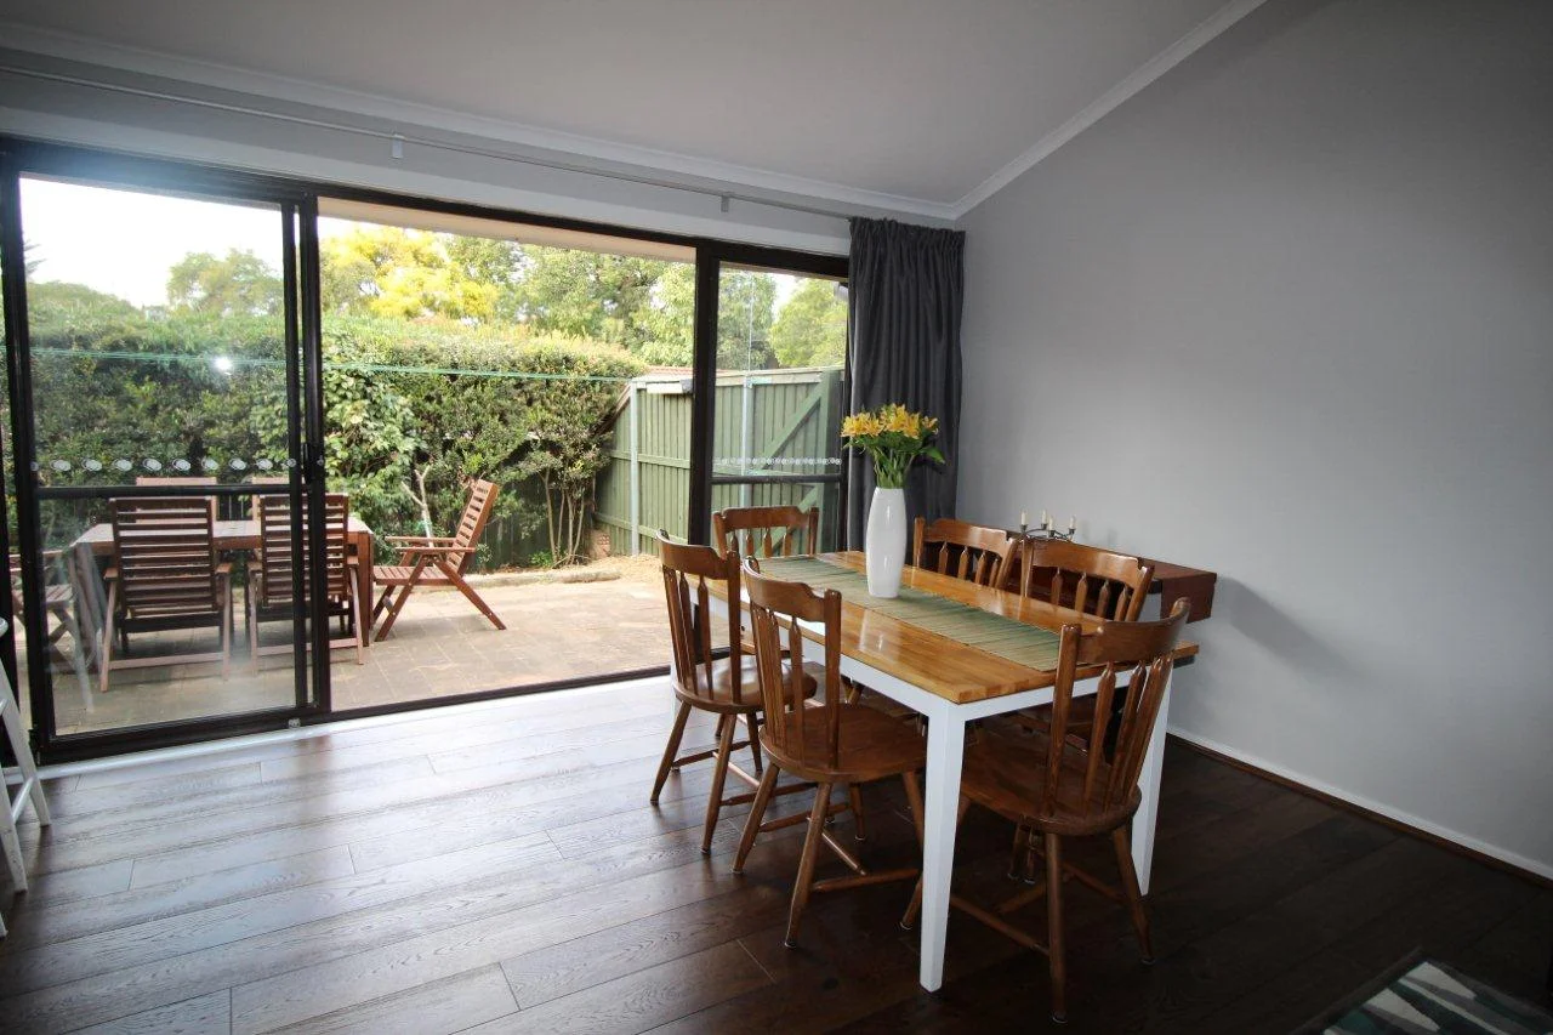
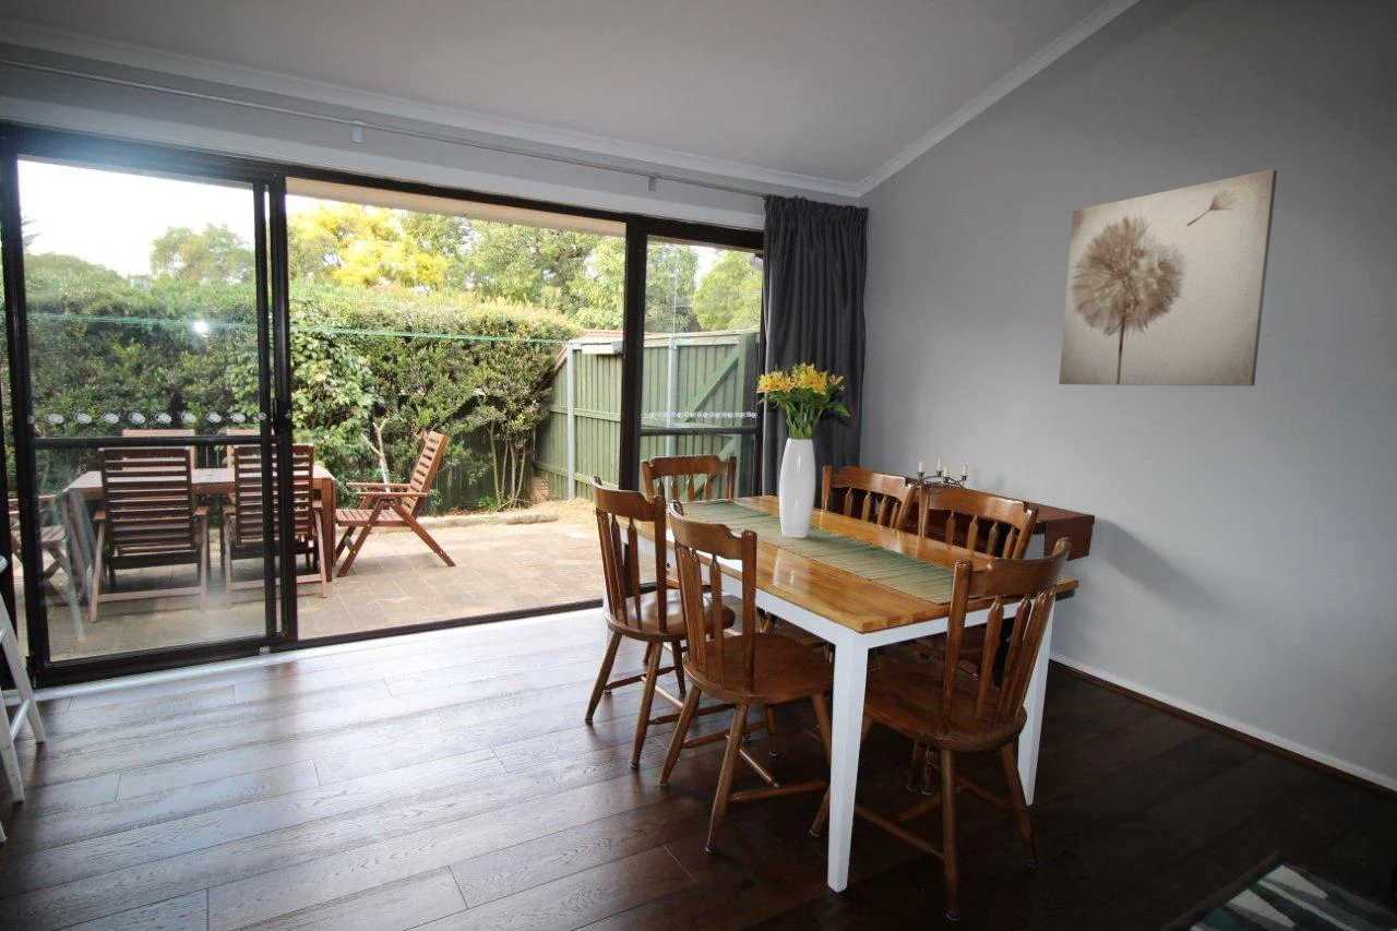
+ wall art (1155, 289)
